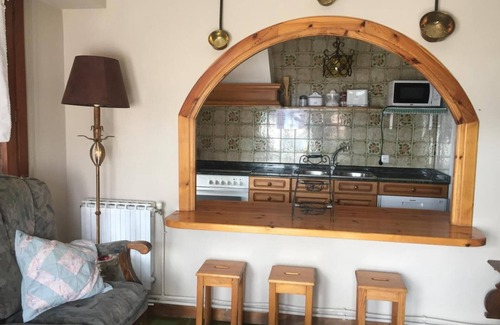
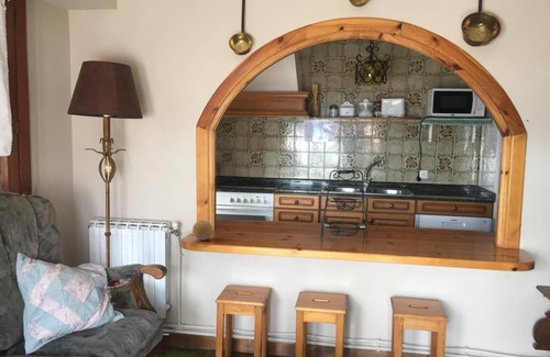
+ fruit (202, 230)
